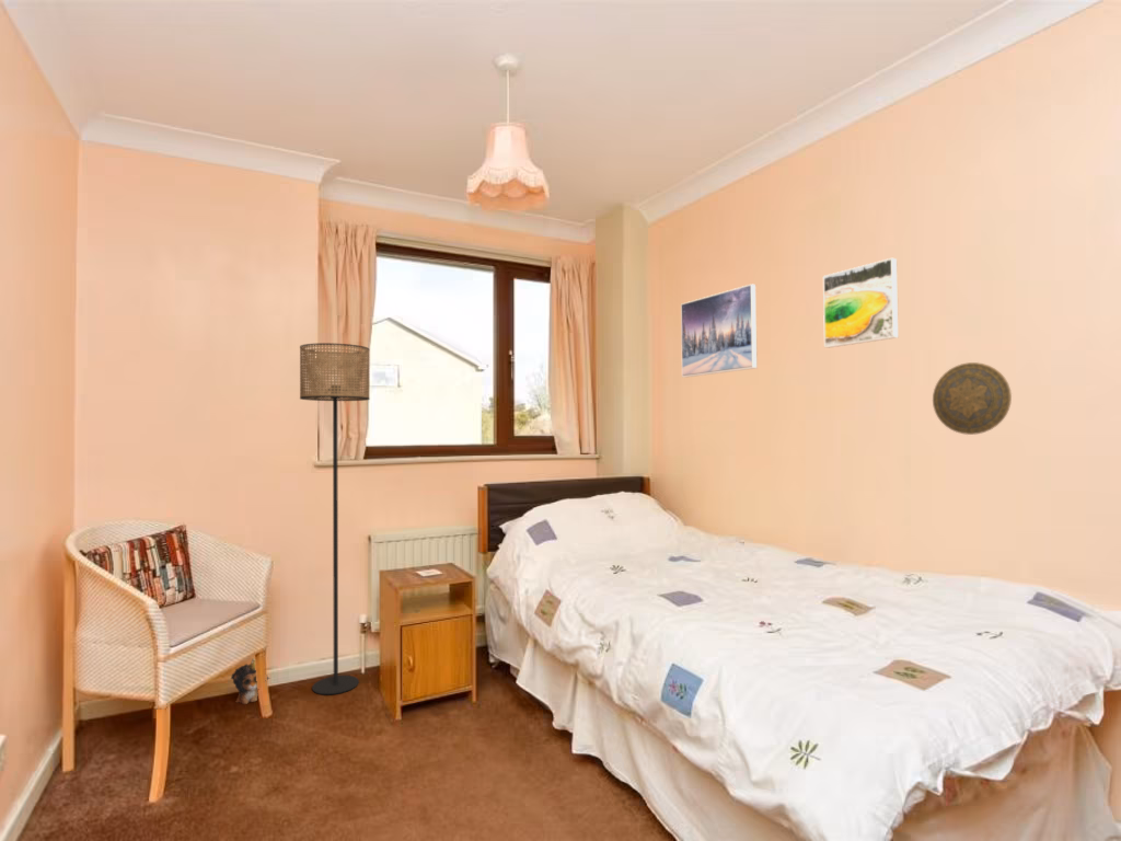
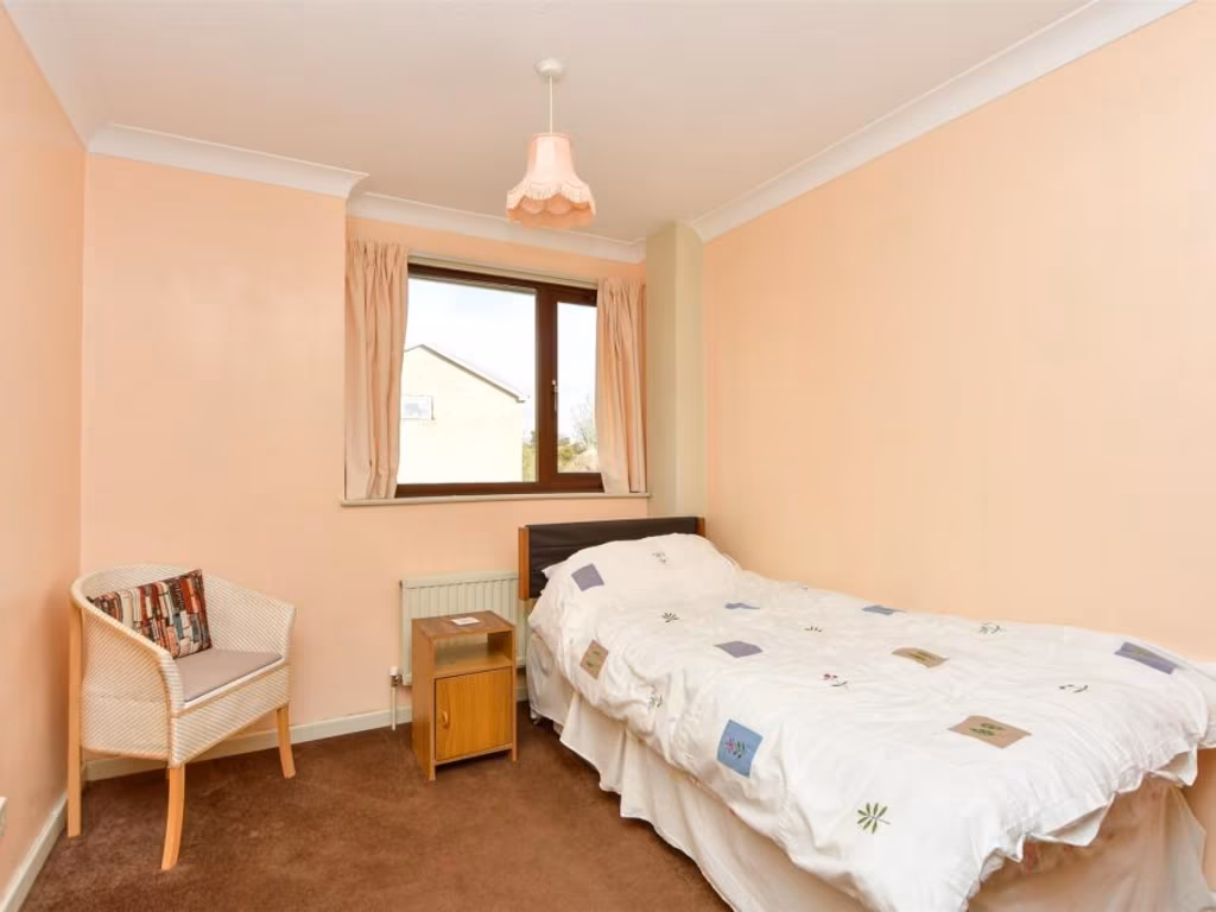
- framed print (858, 304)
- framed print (716, 333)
- plush toy (251, 677)
- decorative plate (968, 398)
- floor lamp (335, 515)
